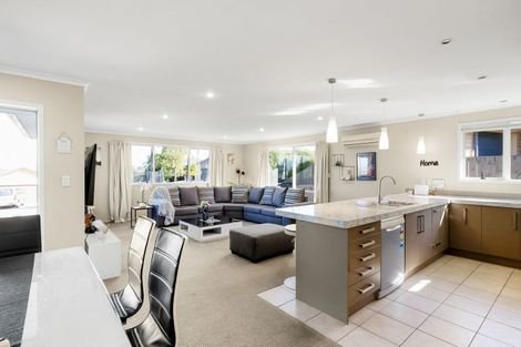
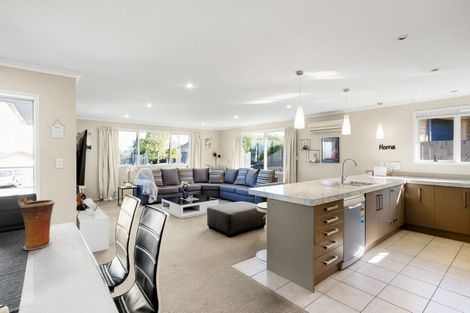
+ vase (37, 220)
